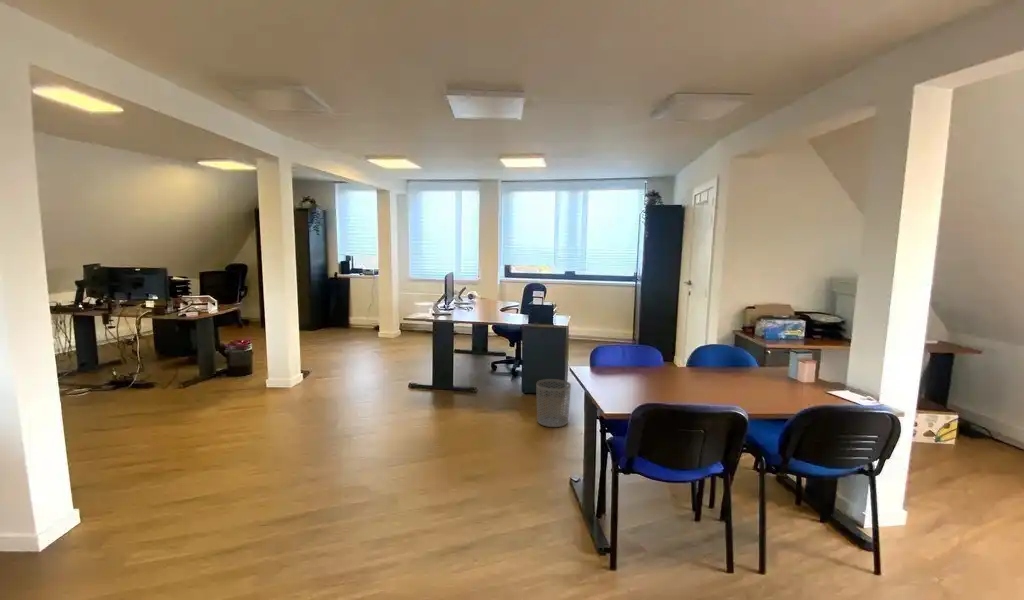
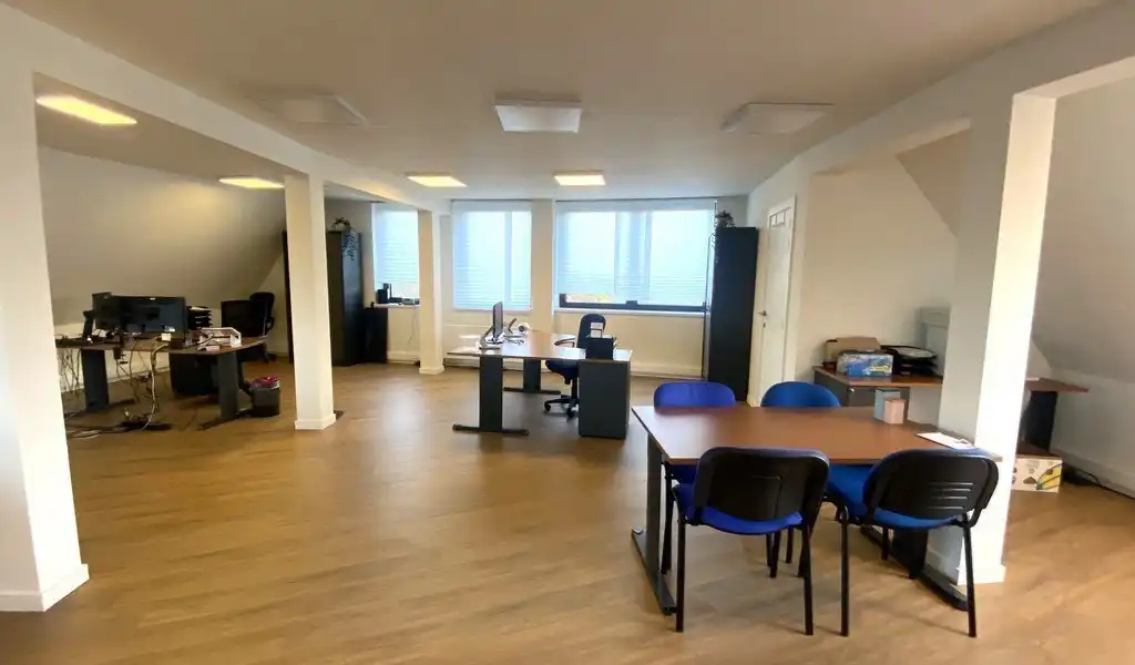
- waste bin (553, 402)
